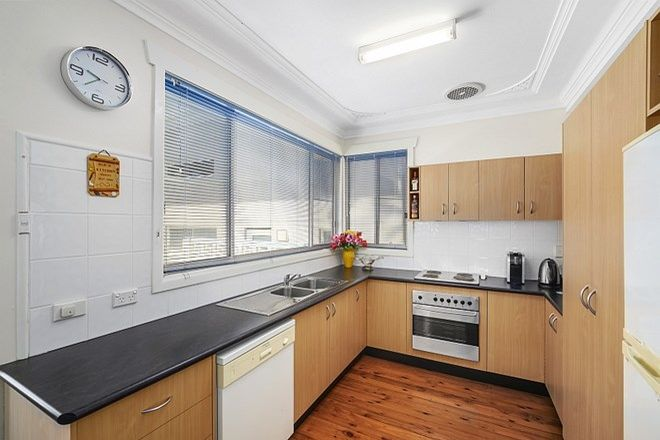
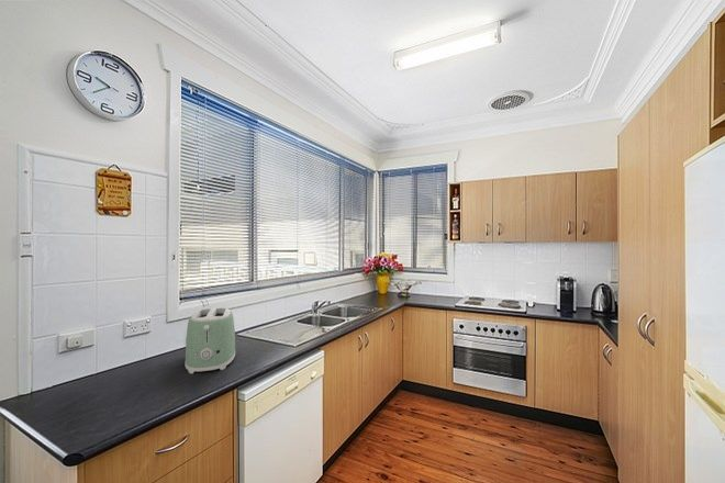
+ toaster (211, 335)
